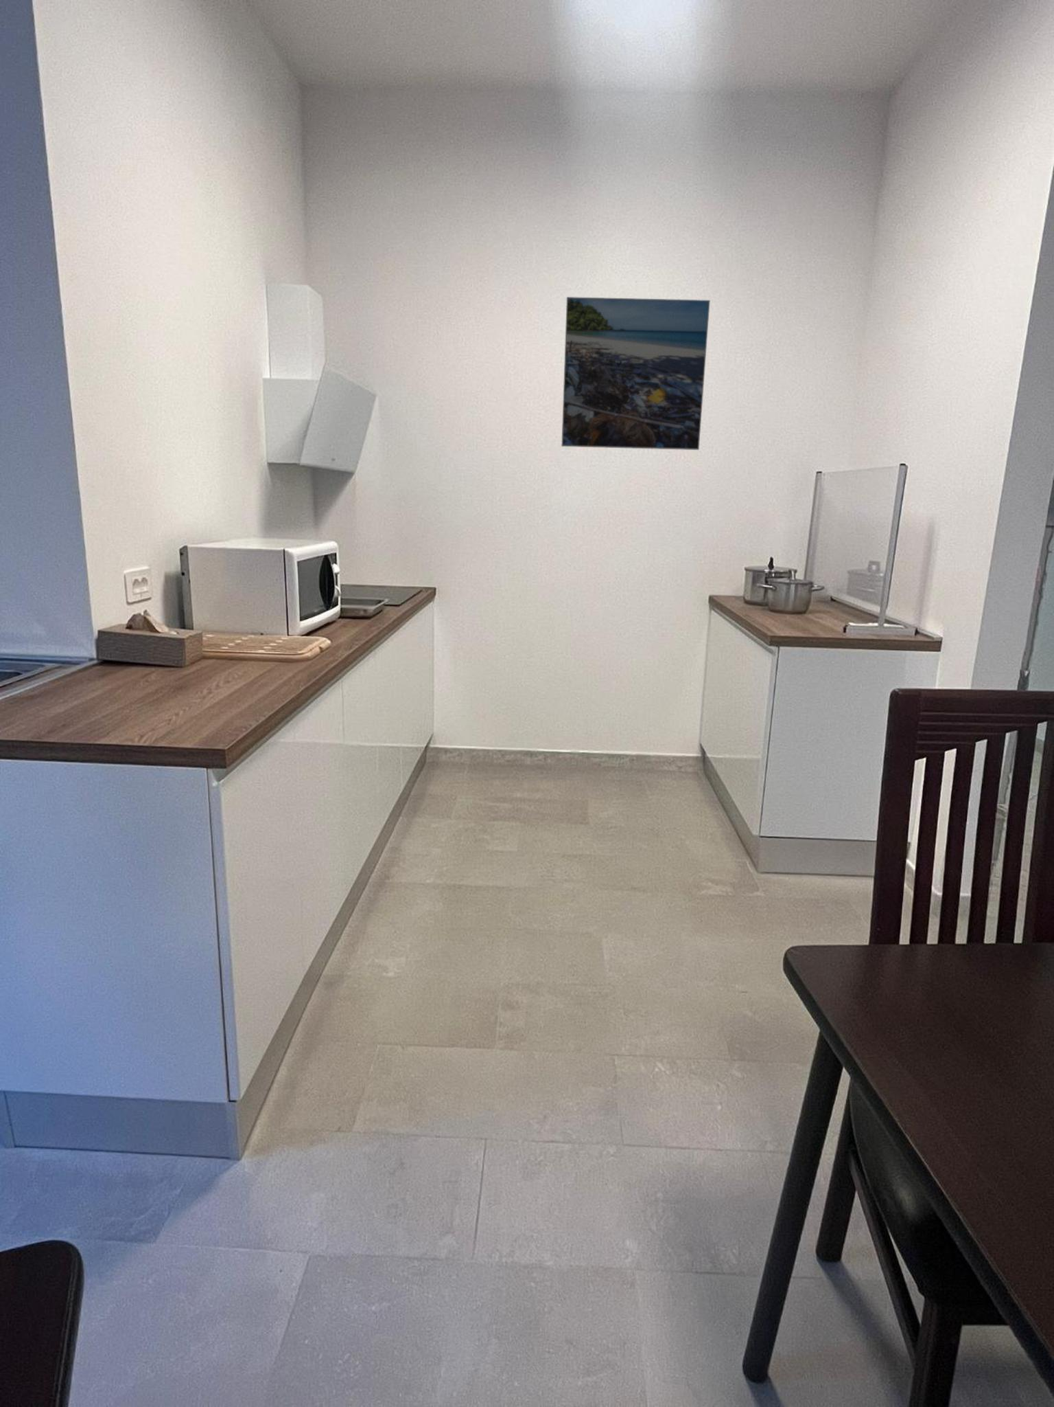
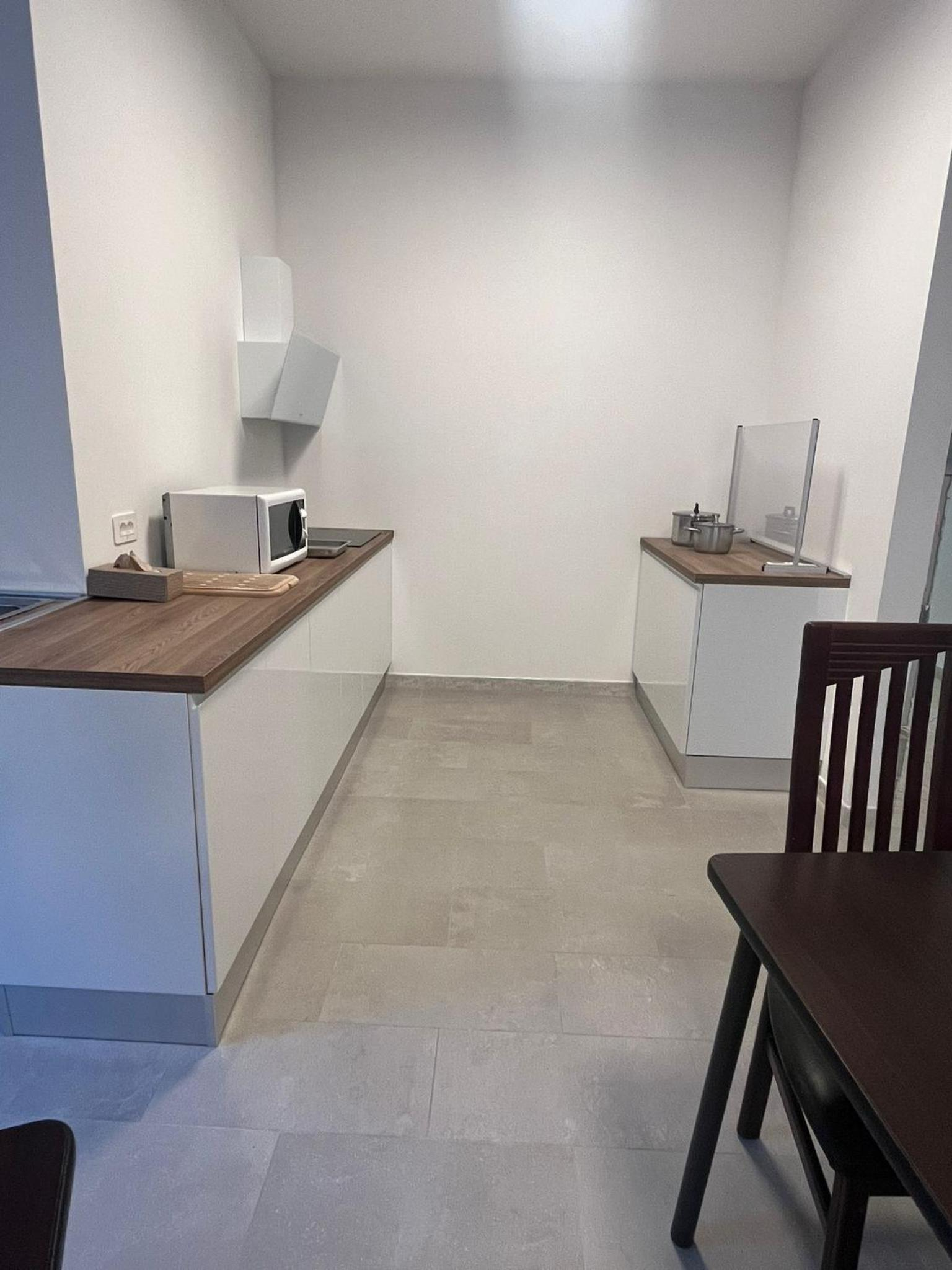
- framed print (633, 376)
